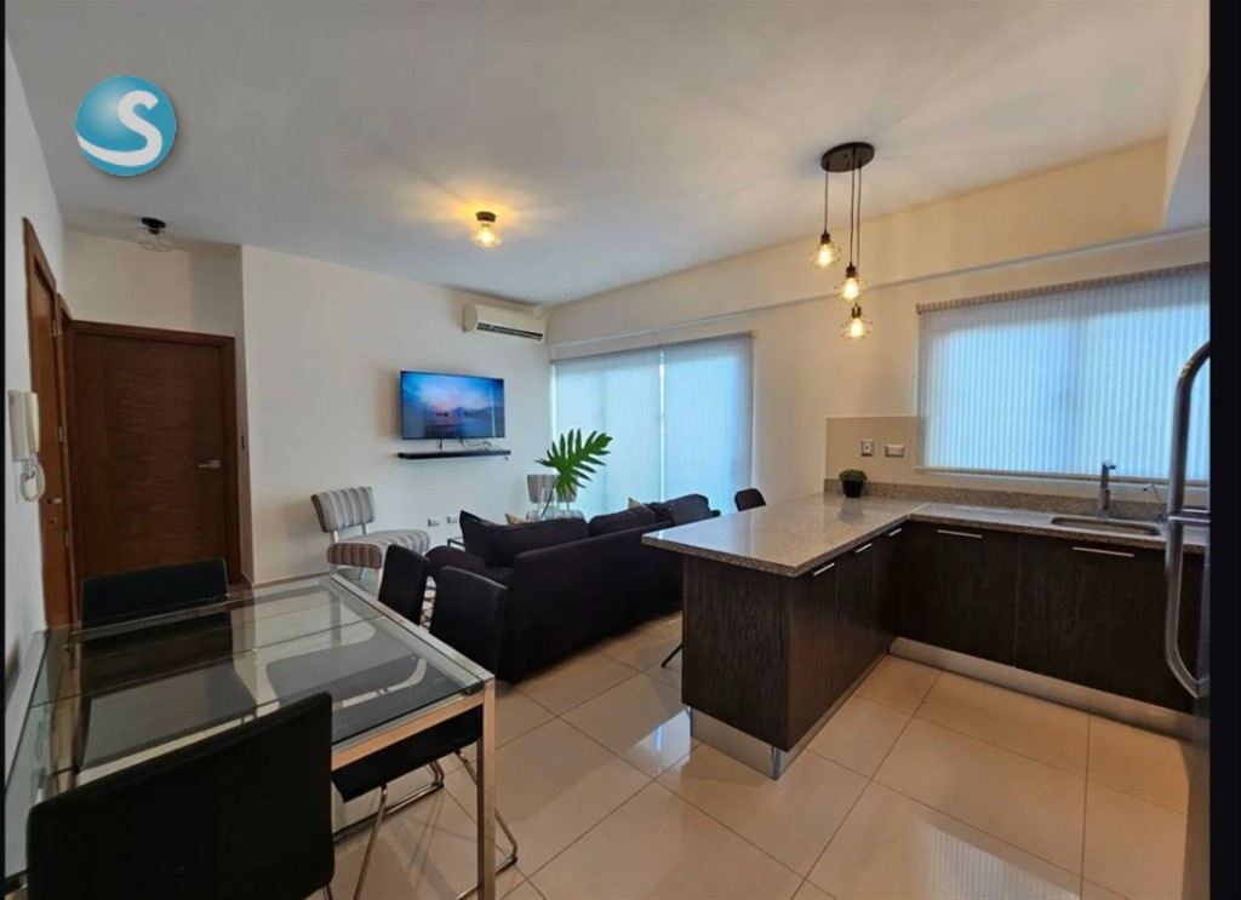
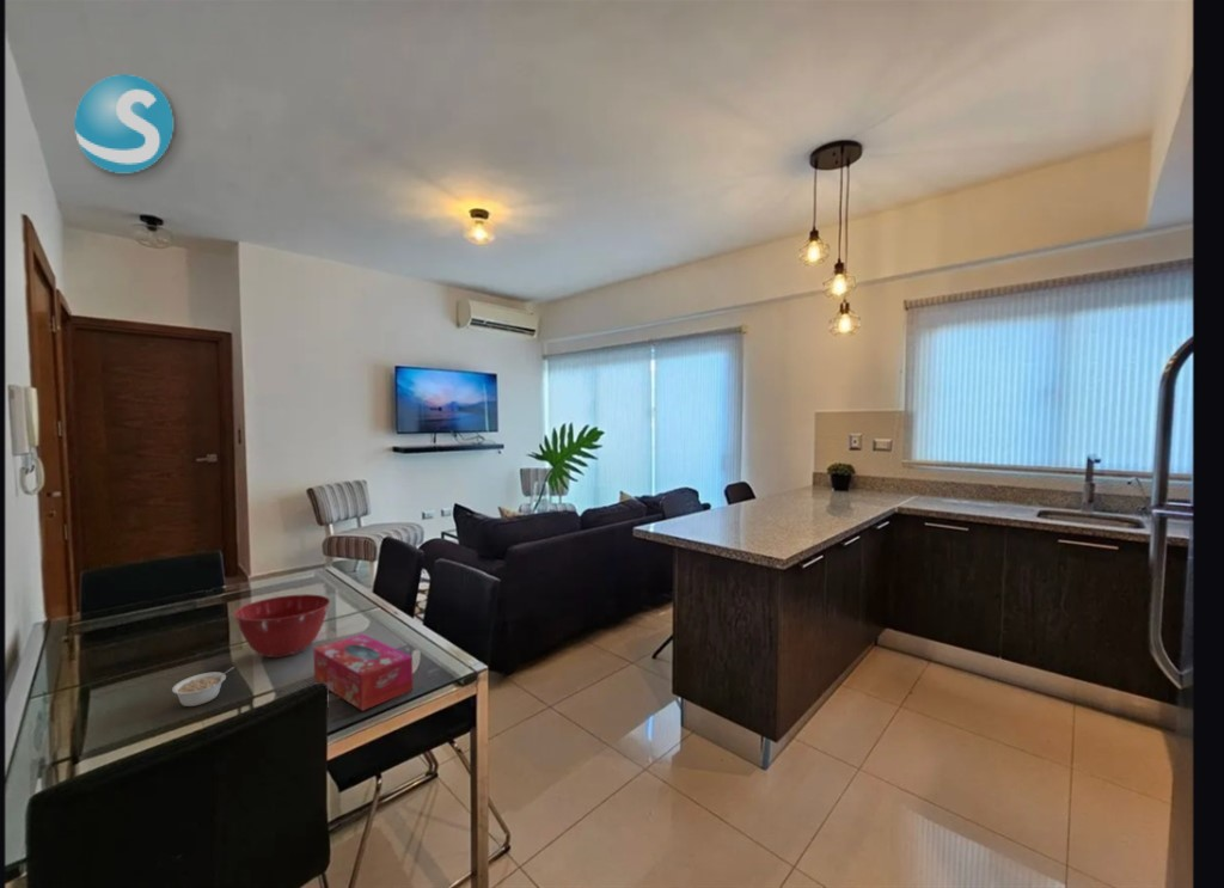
+ legume (201, 687)
+ mixing bowl (283, 627)
+ tissue box (362, 668)
